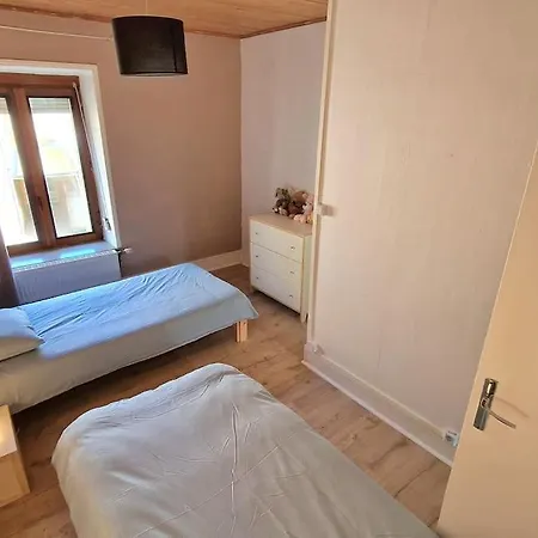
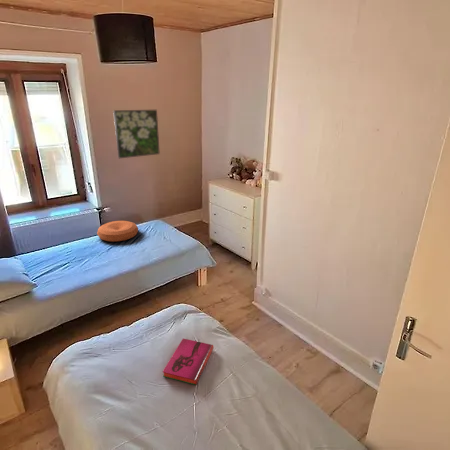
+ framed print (137, 133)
+ hardback book (189, 360)
+ cushion (118, 230)
